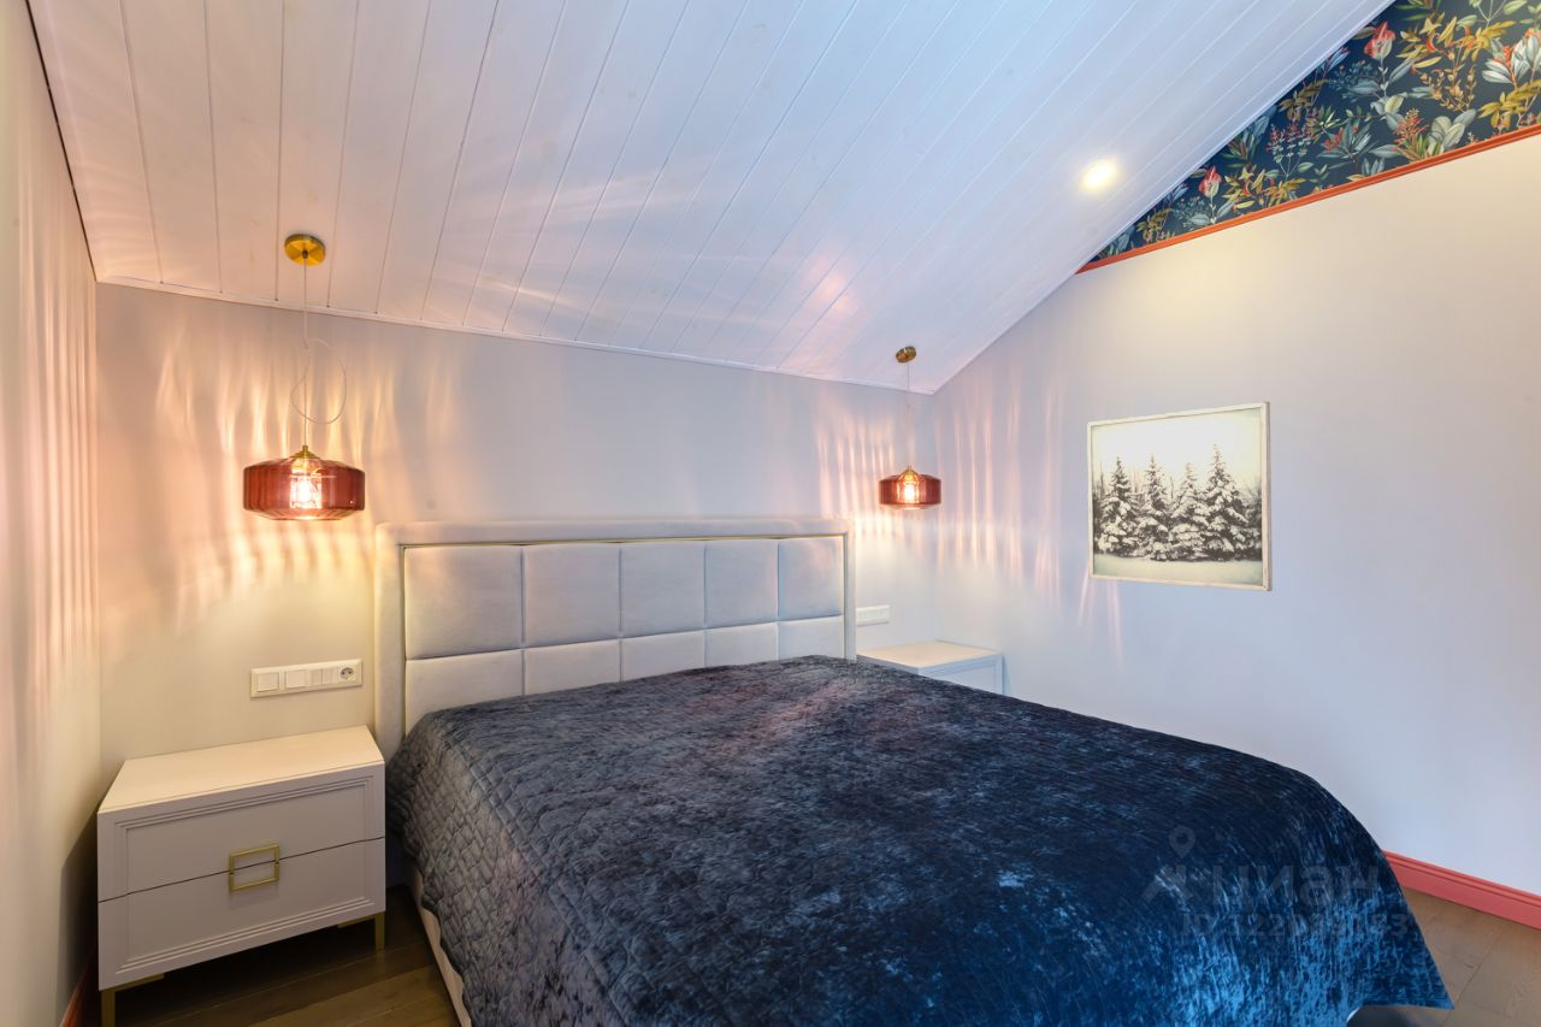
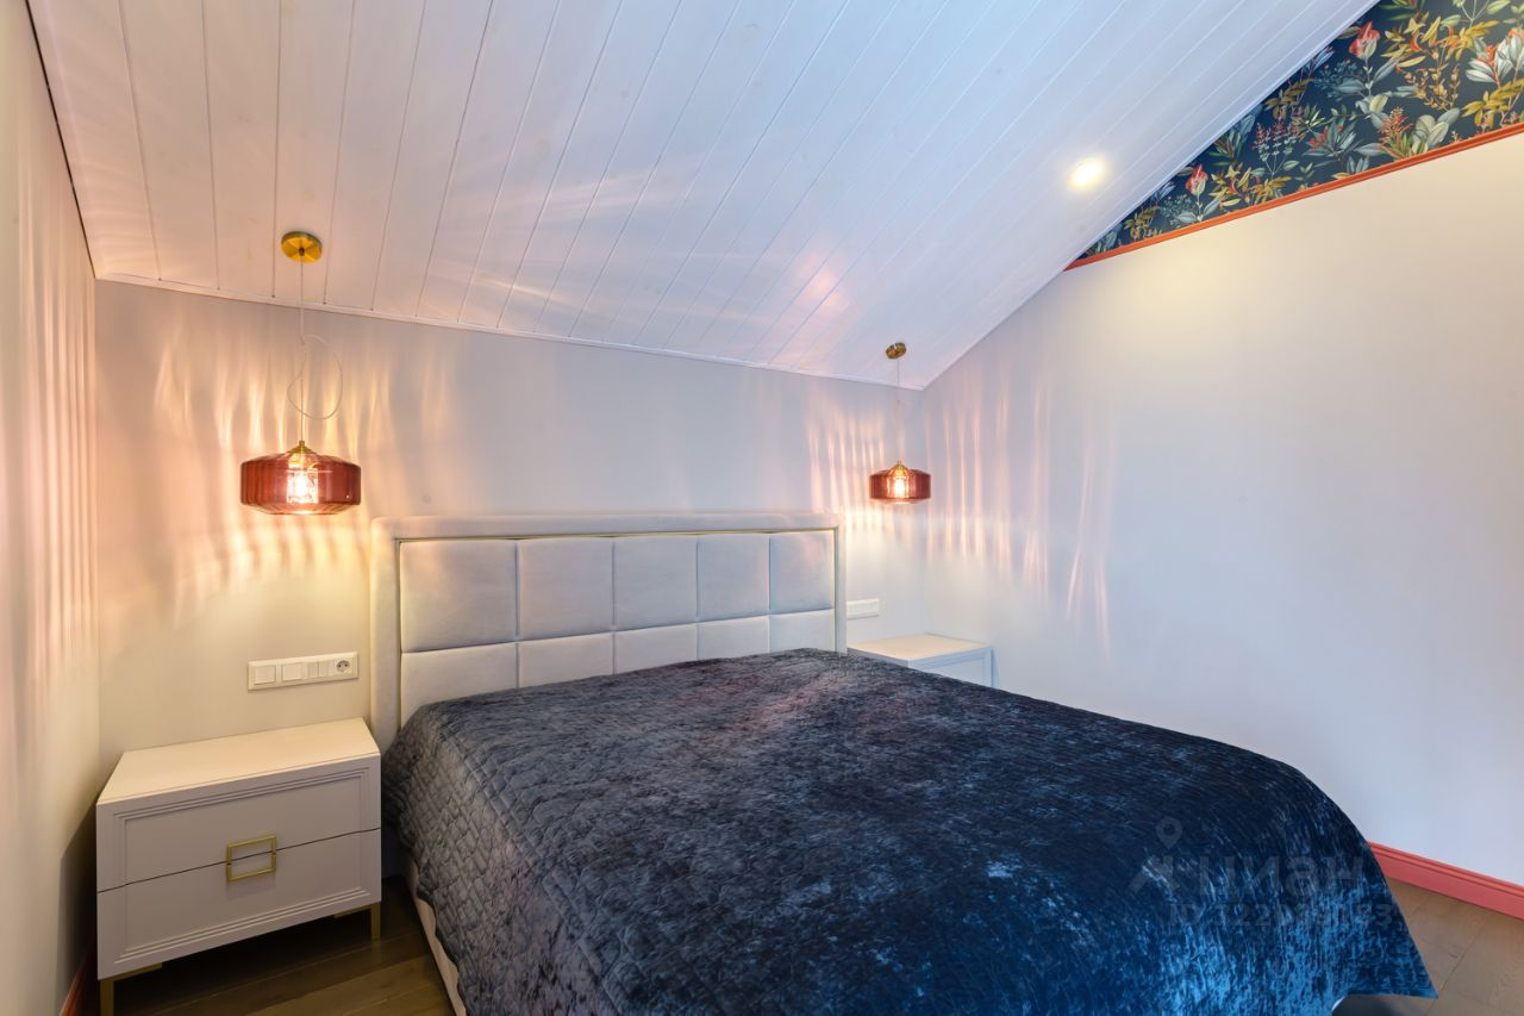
- wall art (1170, 498)
